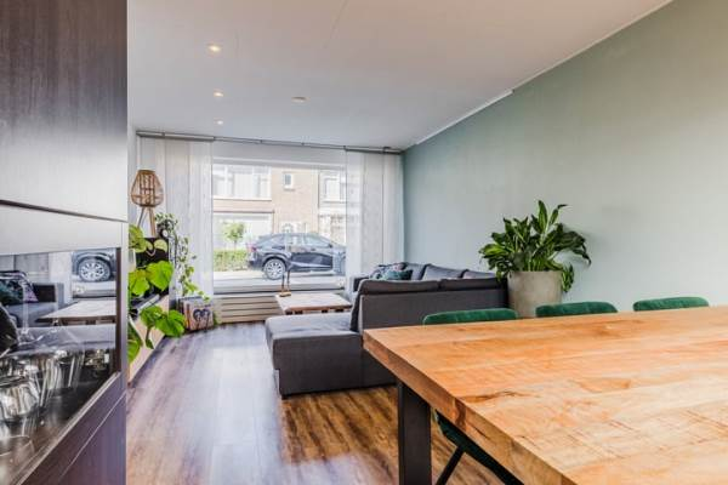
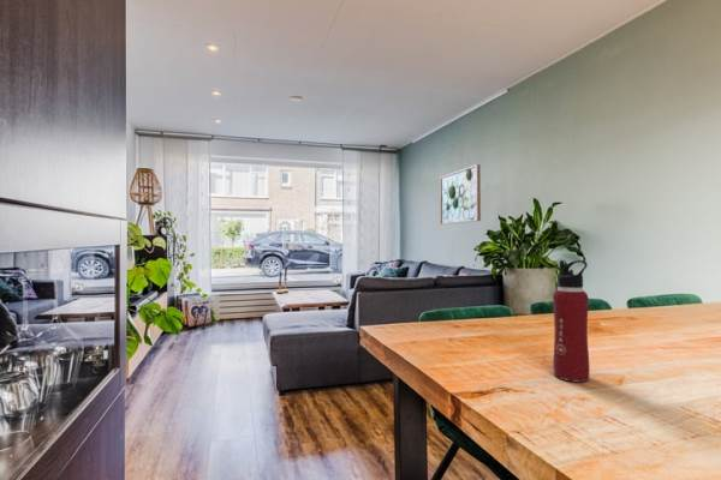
+ water bottle (570, 318)
+ wall art (457, 197)
